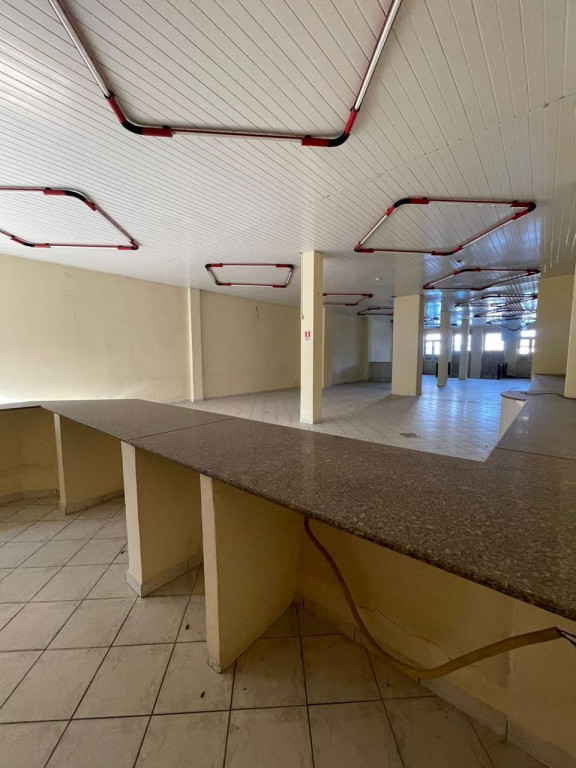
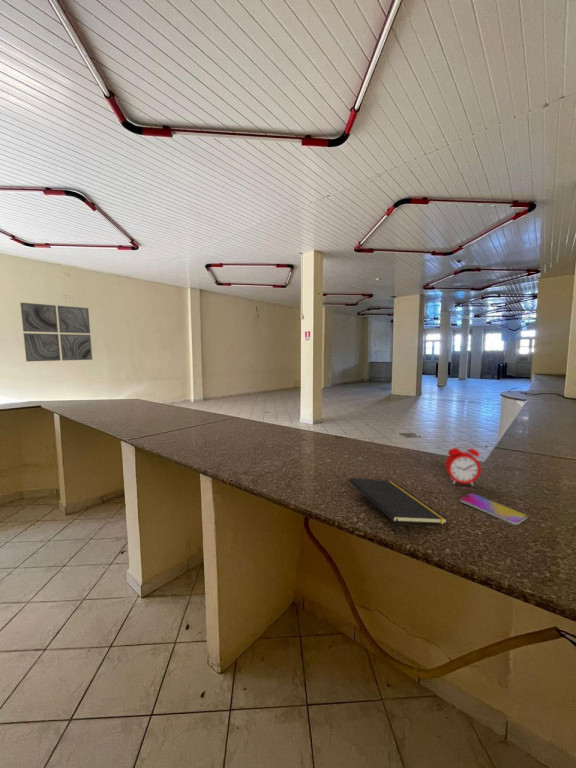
+ wall art (57, 332)
+ notepad (393, 498)
+ alarm clock (462, 462)
+ smartphone (491, 507)
